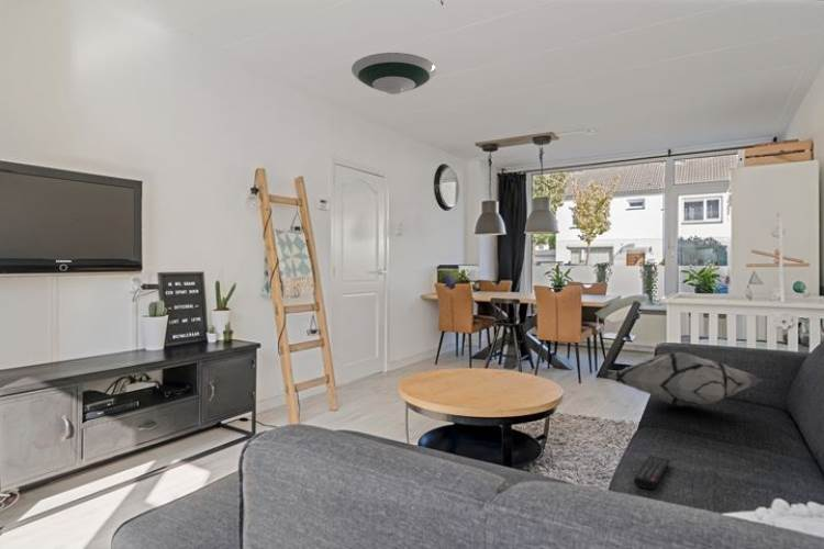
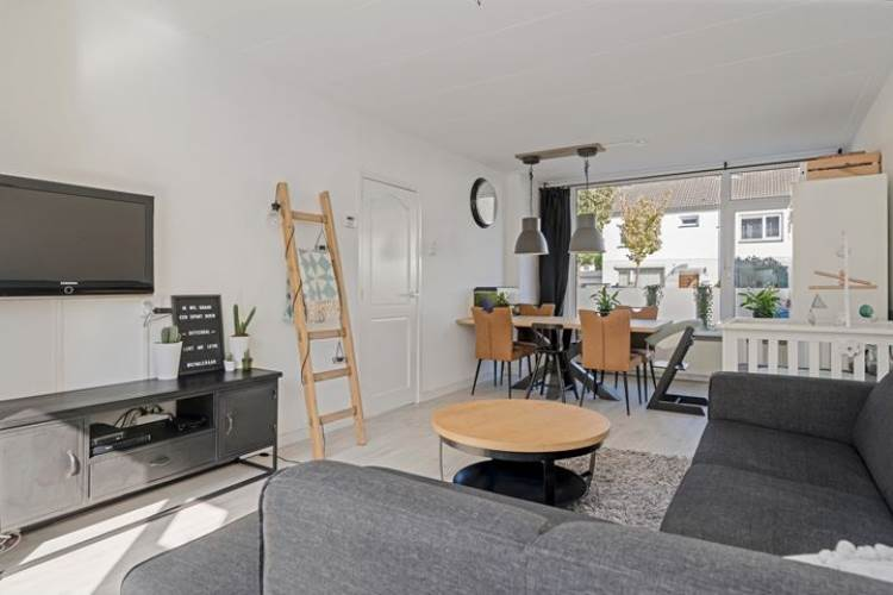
- decorative pillow (682, 378)
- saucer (393, 81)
- remote control (653, 470)
